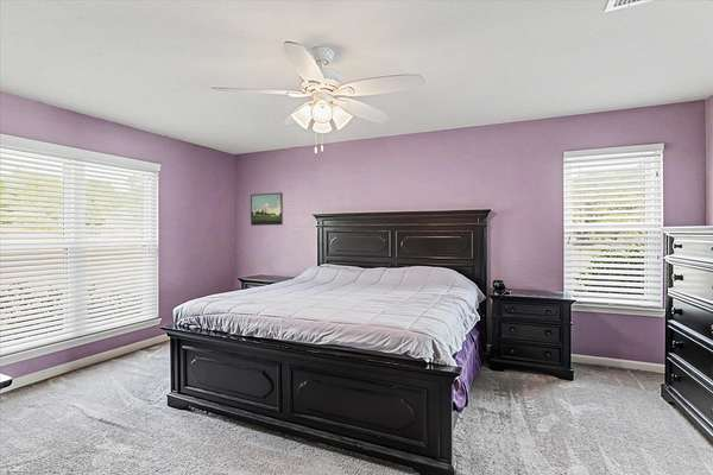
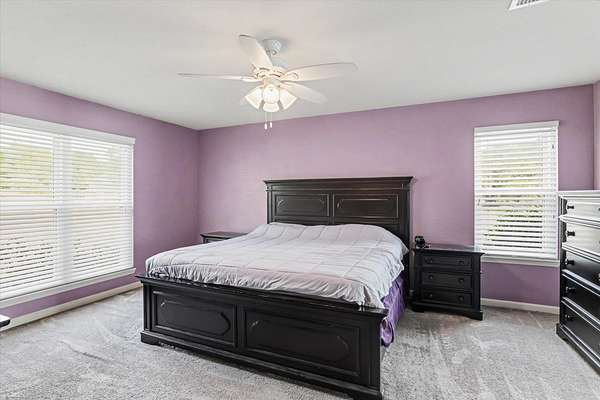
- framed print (266, 209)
